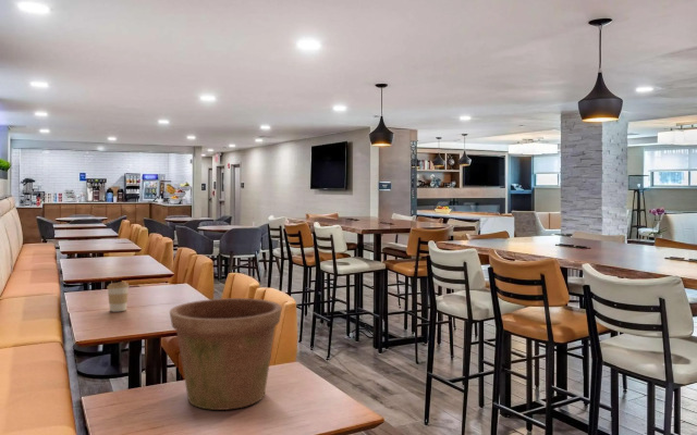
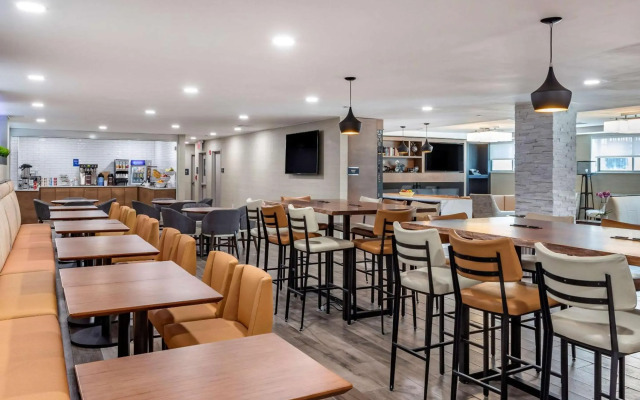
- coffee cup (118, 296)
- flower pot (227, 351)
